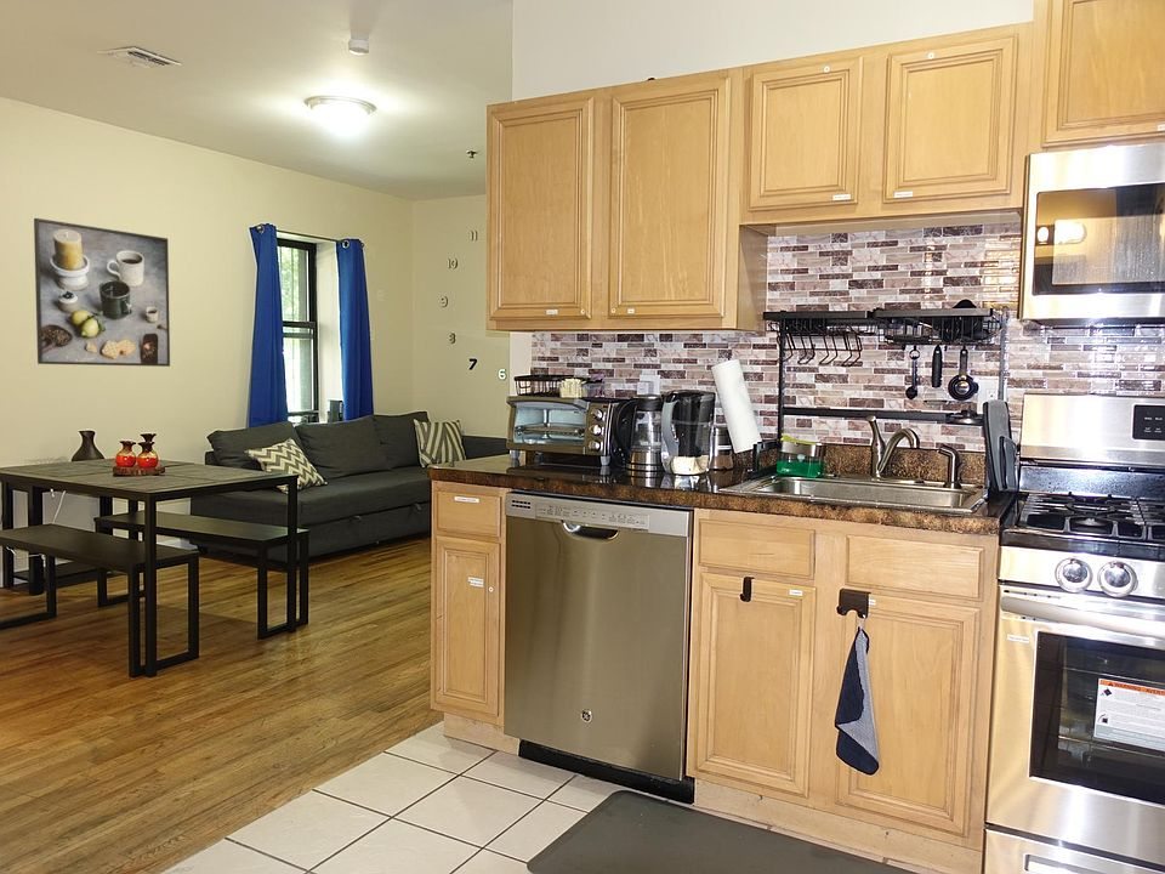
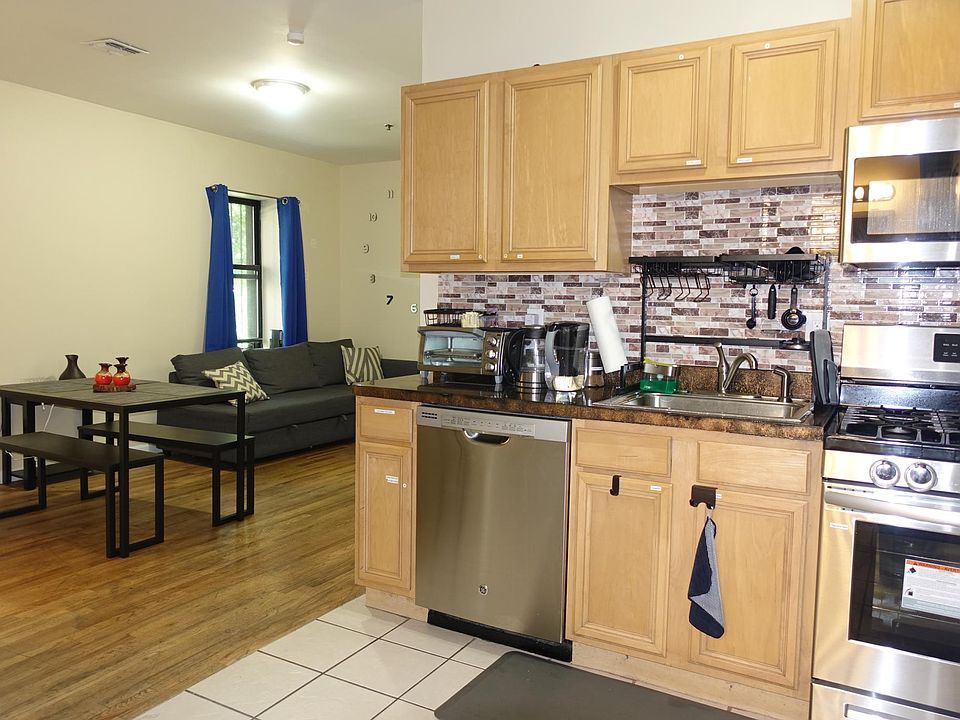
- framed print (106, 297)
